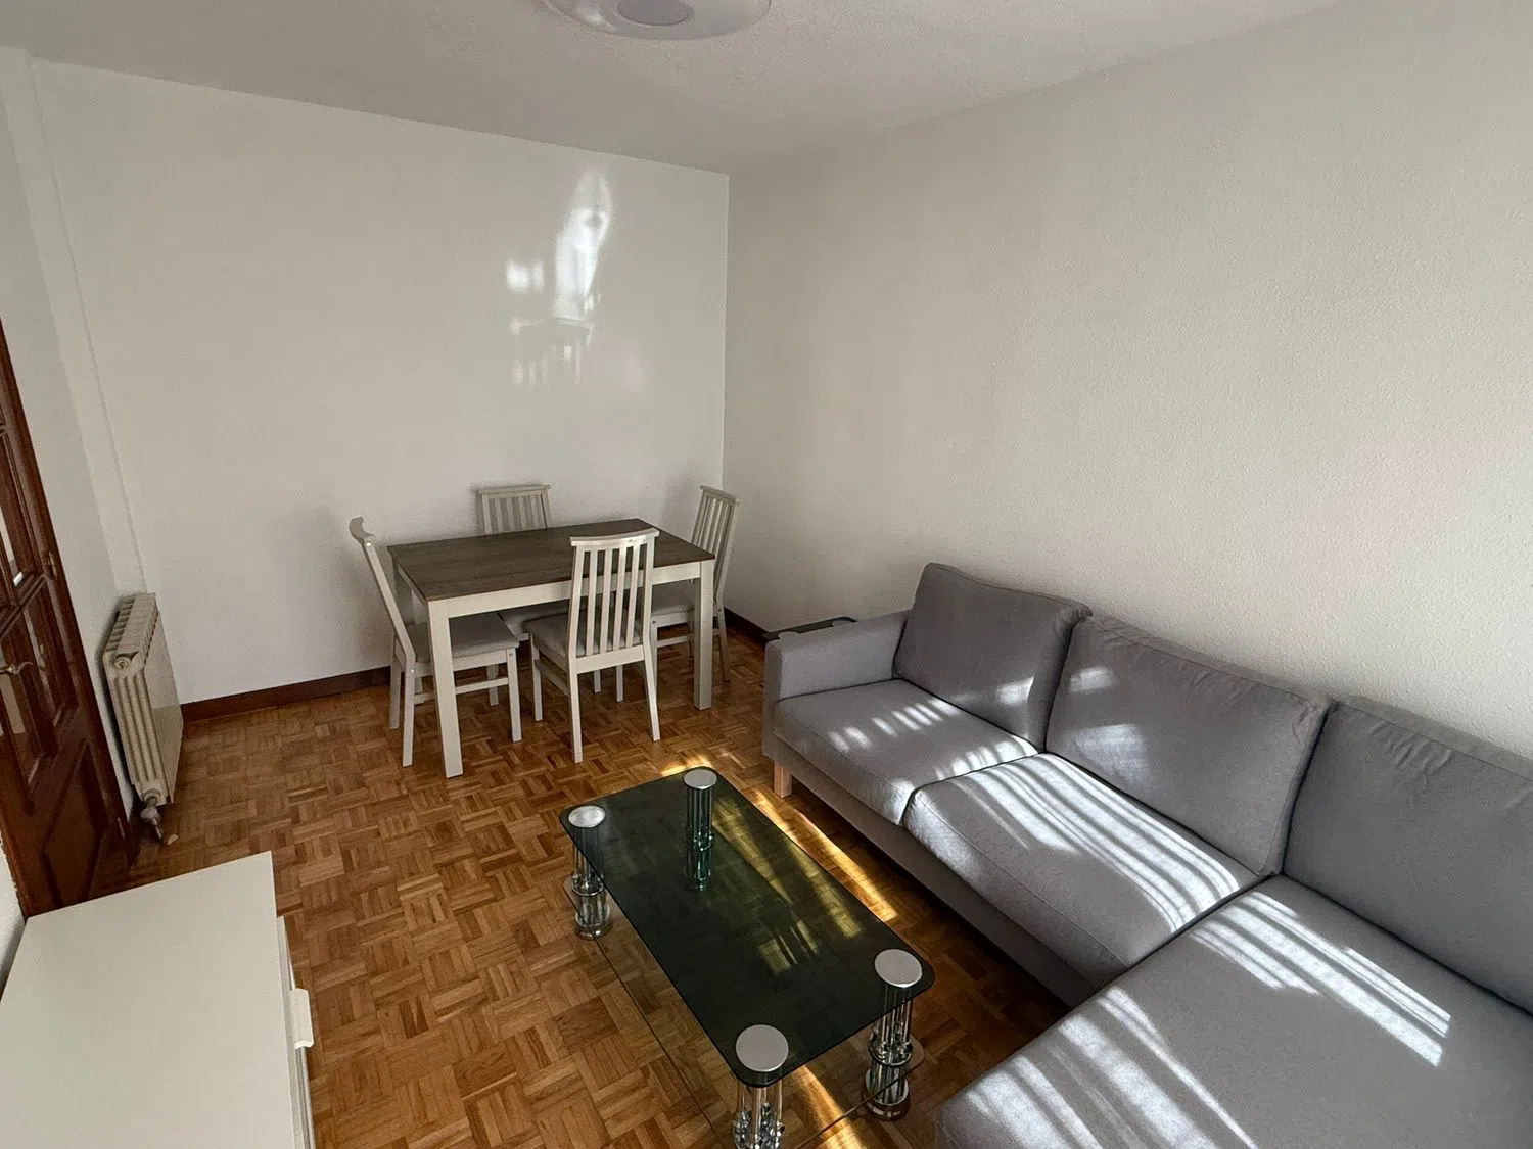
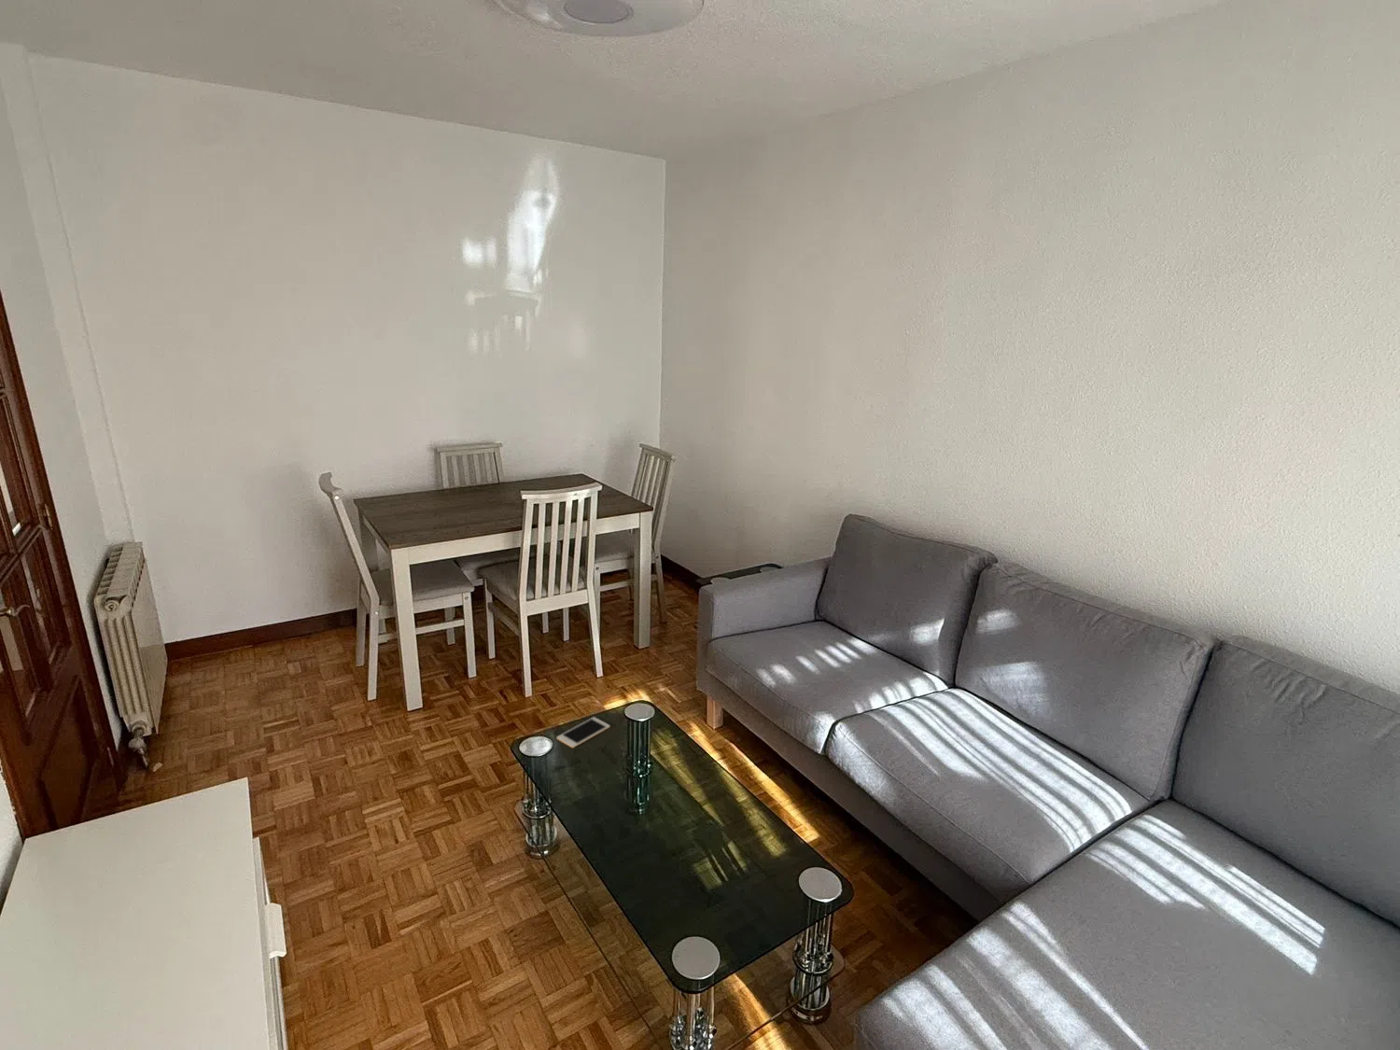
+ cell phone (583, 731)
